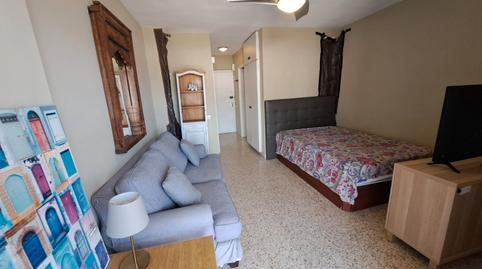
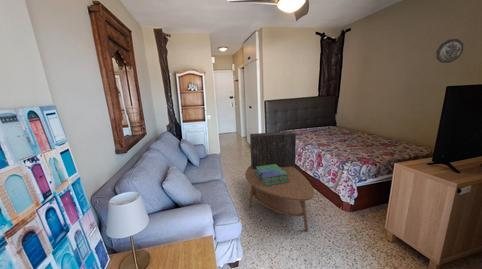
+ stack of books (271, 173)
+ decorative plate (449, 51)
+ decorative box (272, 149)
+ coffee table (273, 189)
